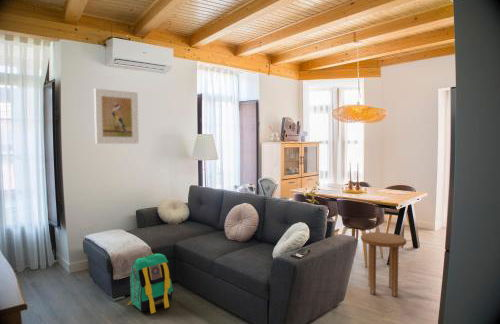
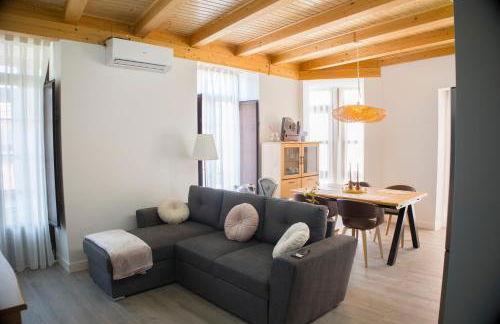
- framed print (117, 117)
- backpack (150, 278)
- side table (389, 263)
